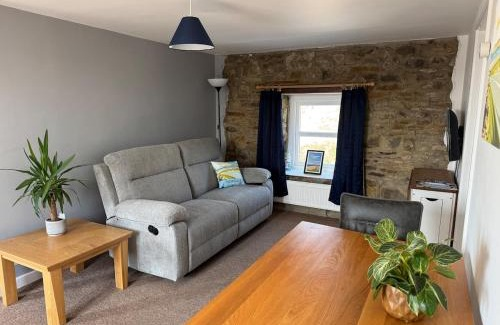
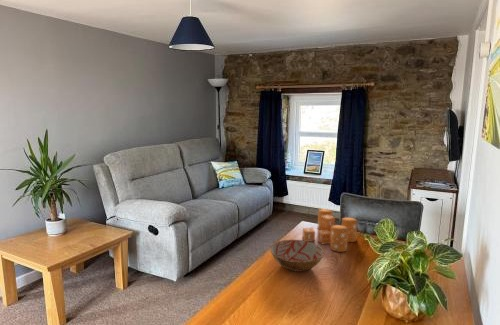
+ candle (331, 228)
+ bowl (296, 258)
